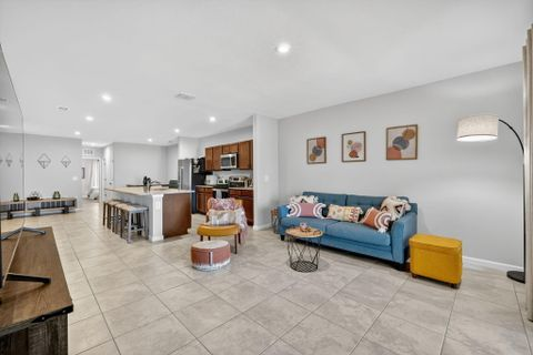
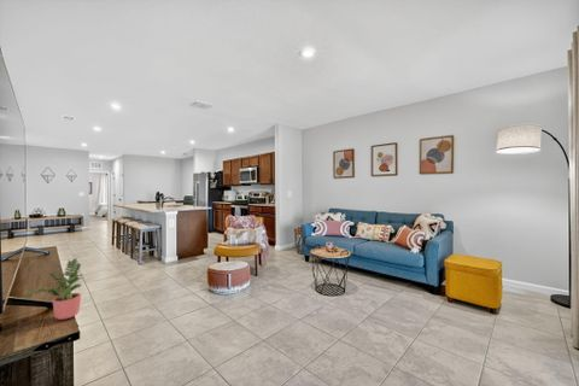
+ potted plant (55, 288)
